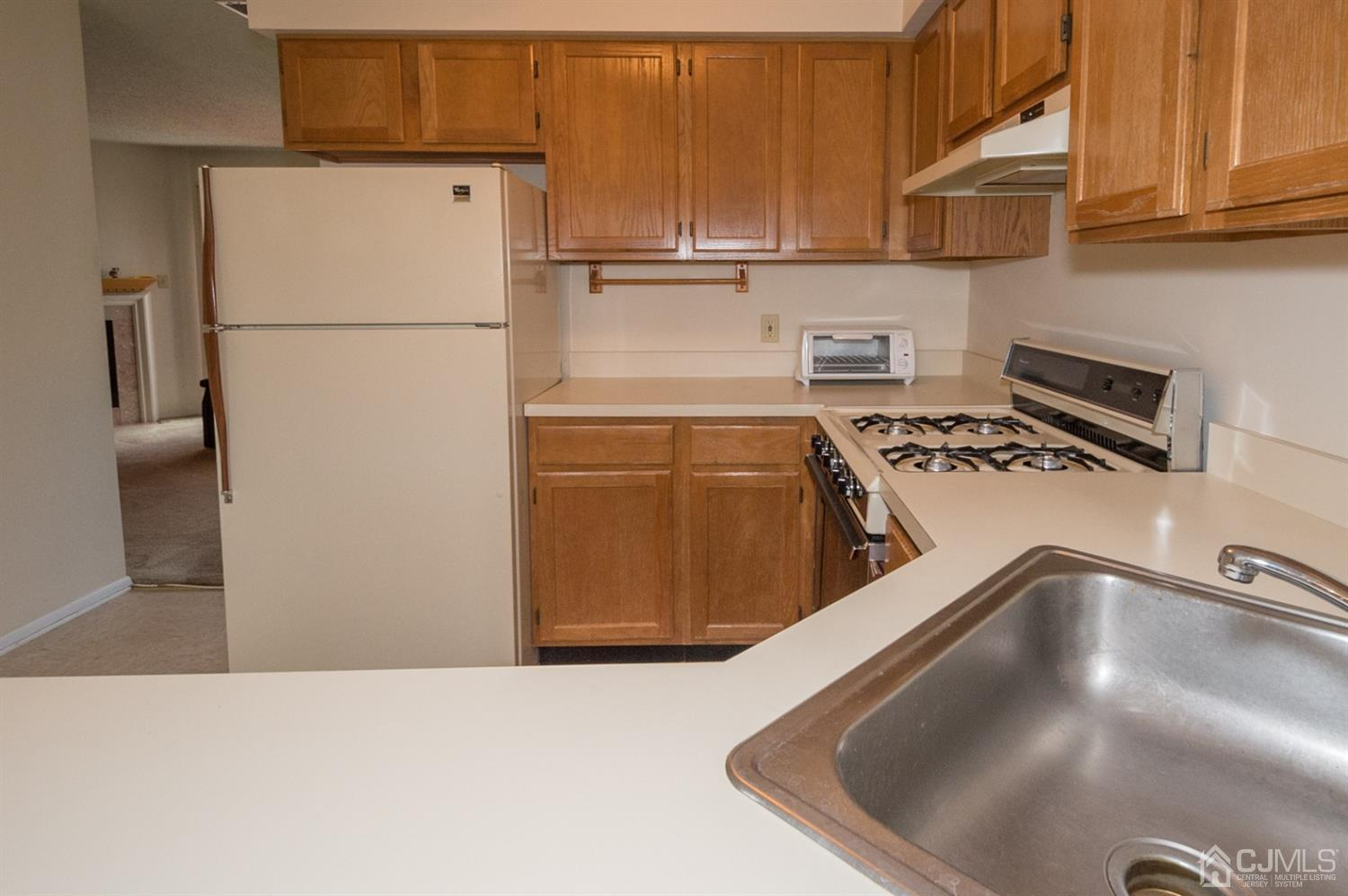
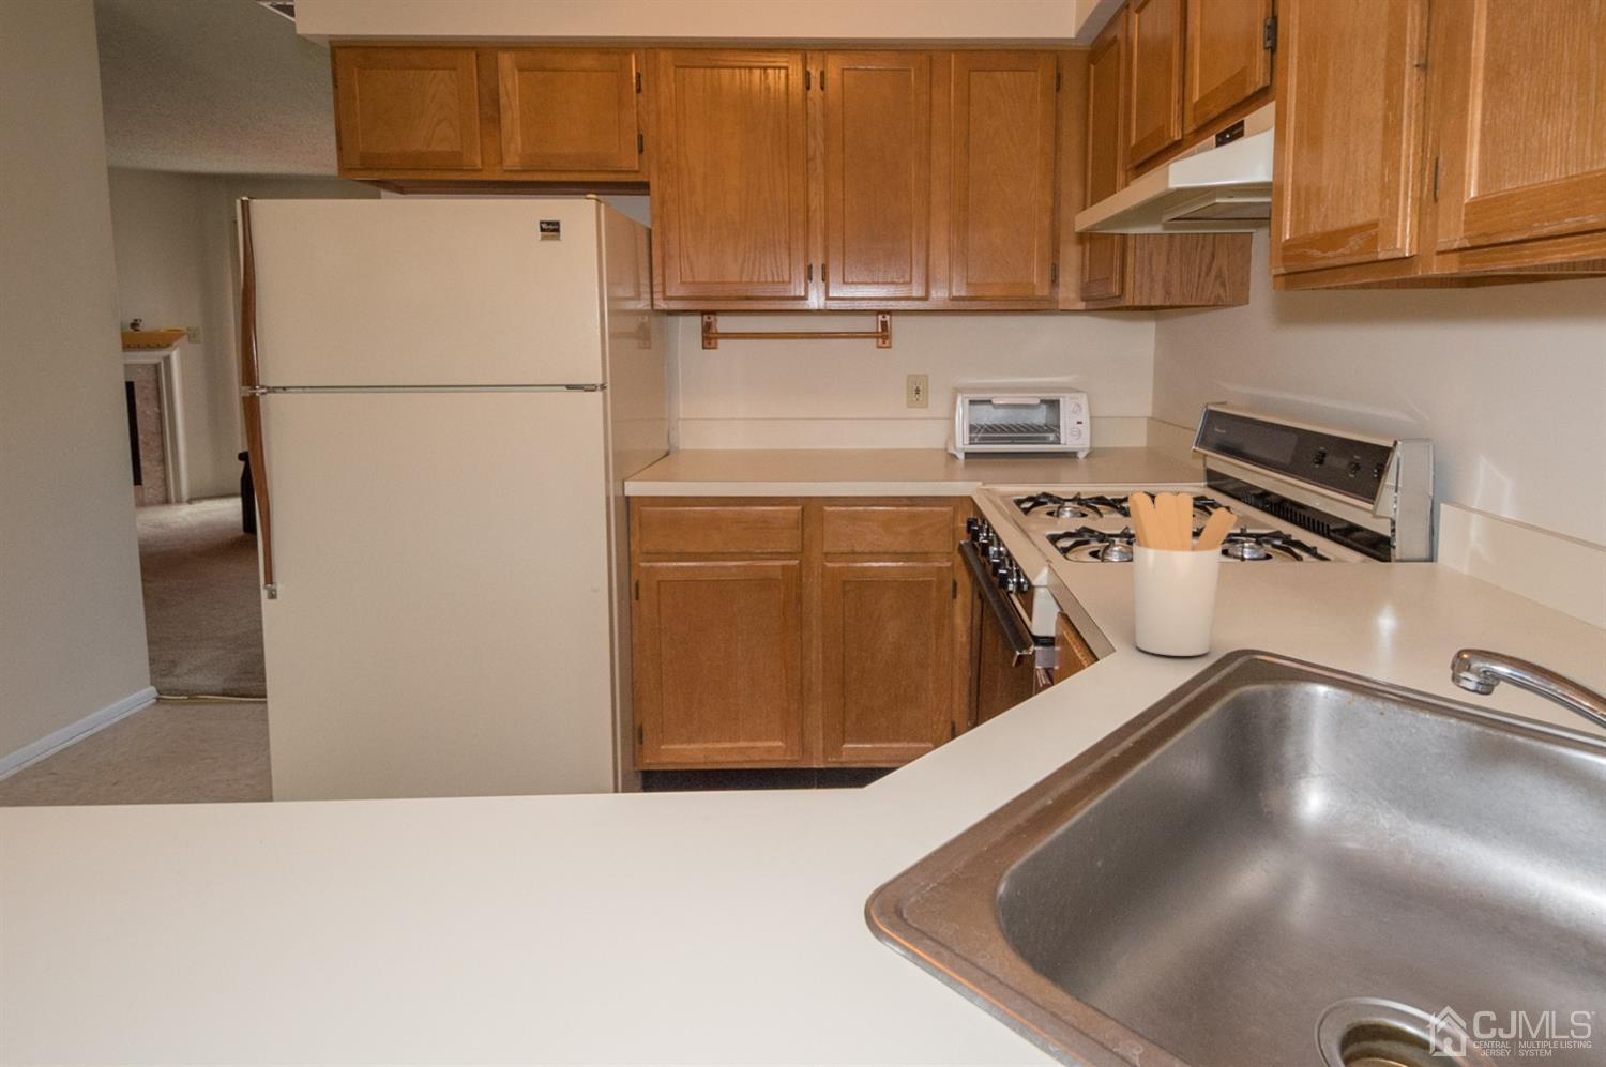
+ utensil holder (1169, 567)
